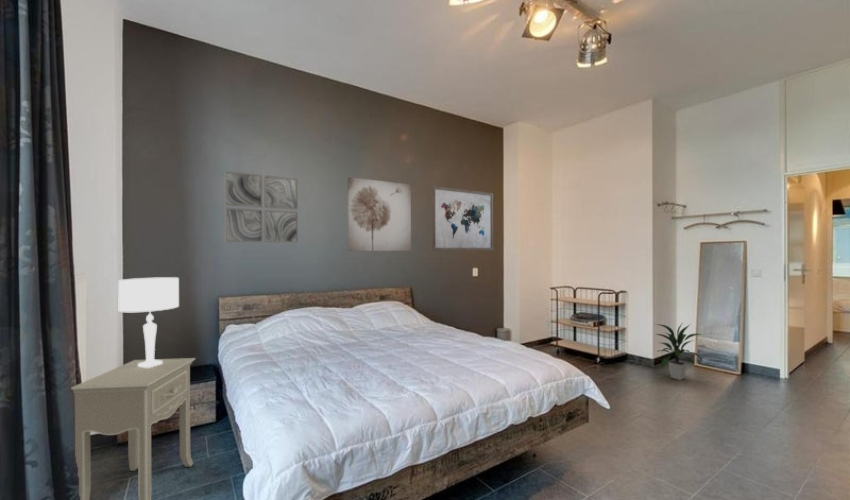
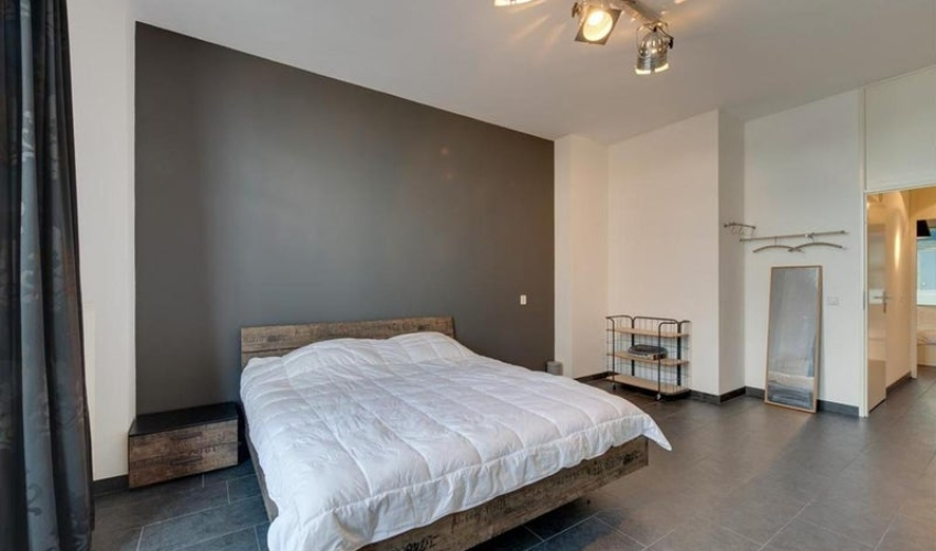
- wall art (262, 207)
- indoor plant (675, 349)
- wall art (381, 216)
- wall art (464, 220)
- table lamp (150, 321)
- nightstand (141, 429)
